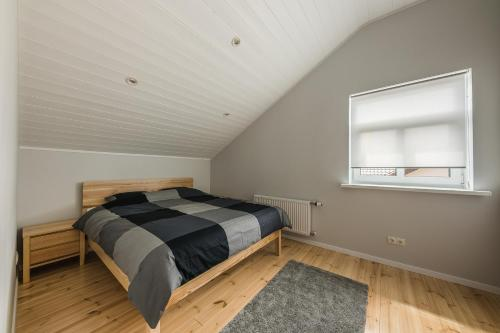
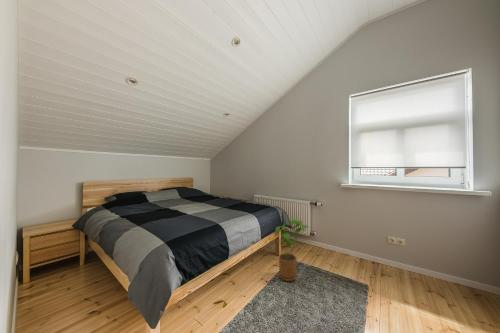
+ house plant (288, 249)
